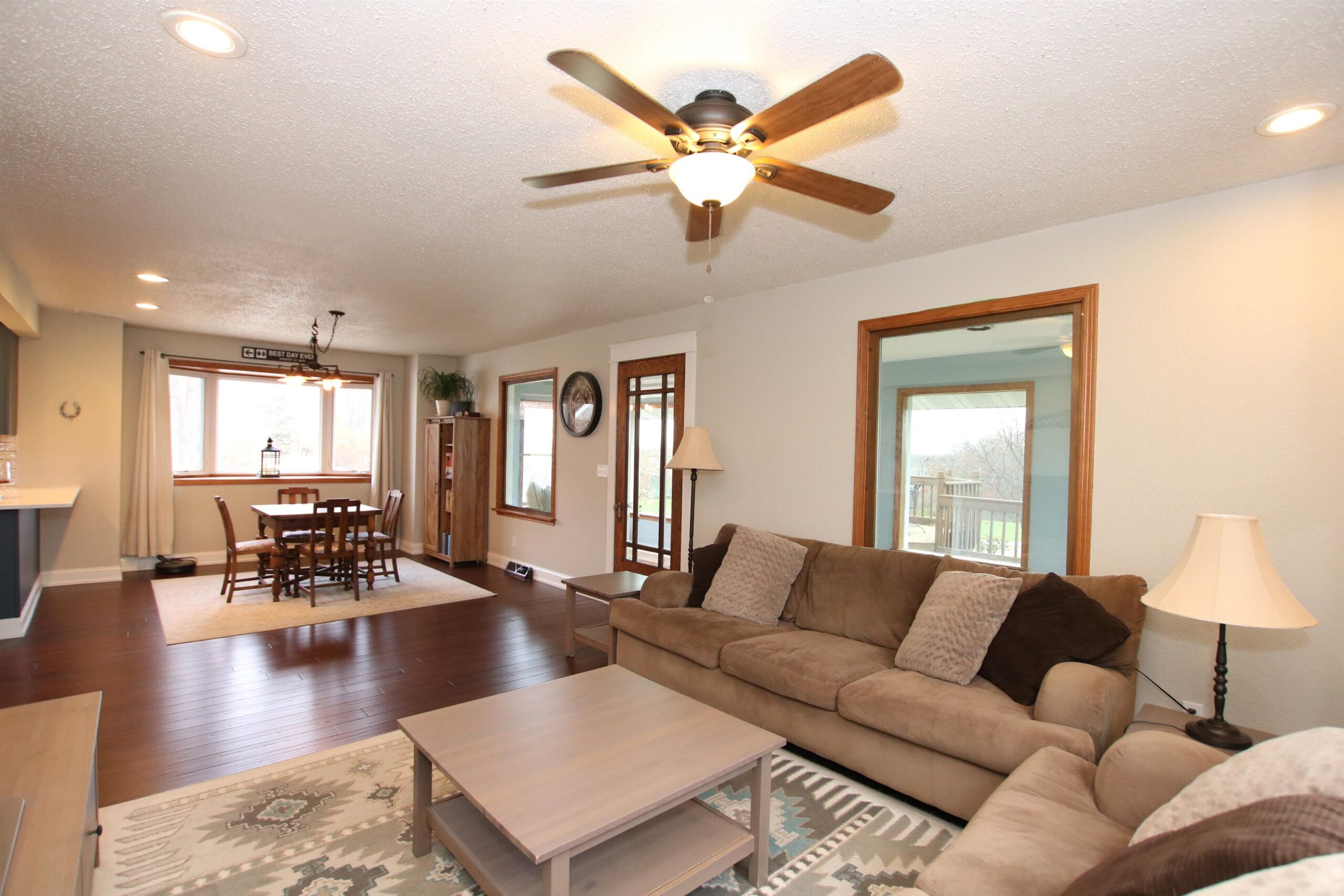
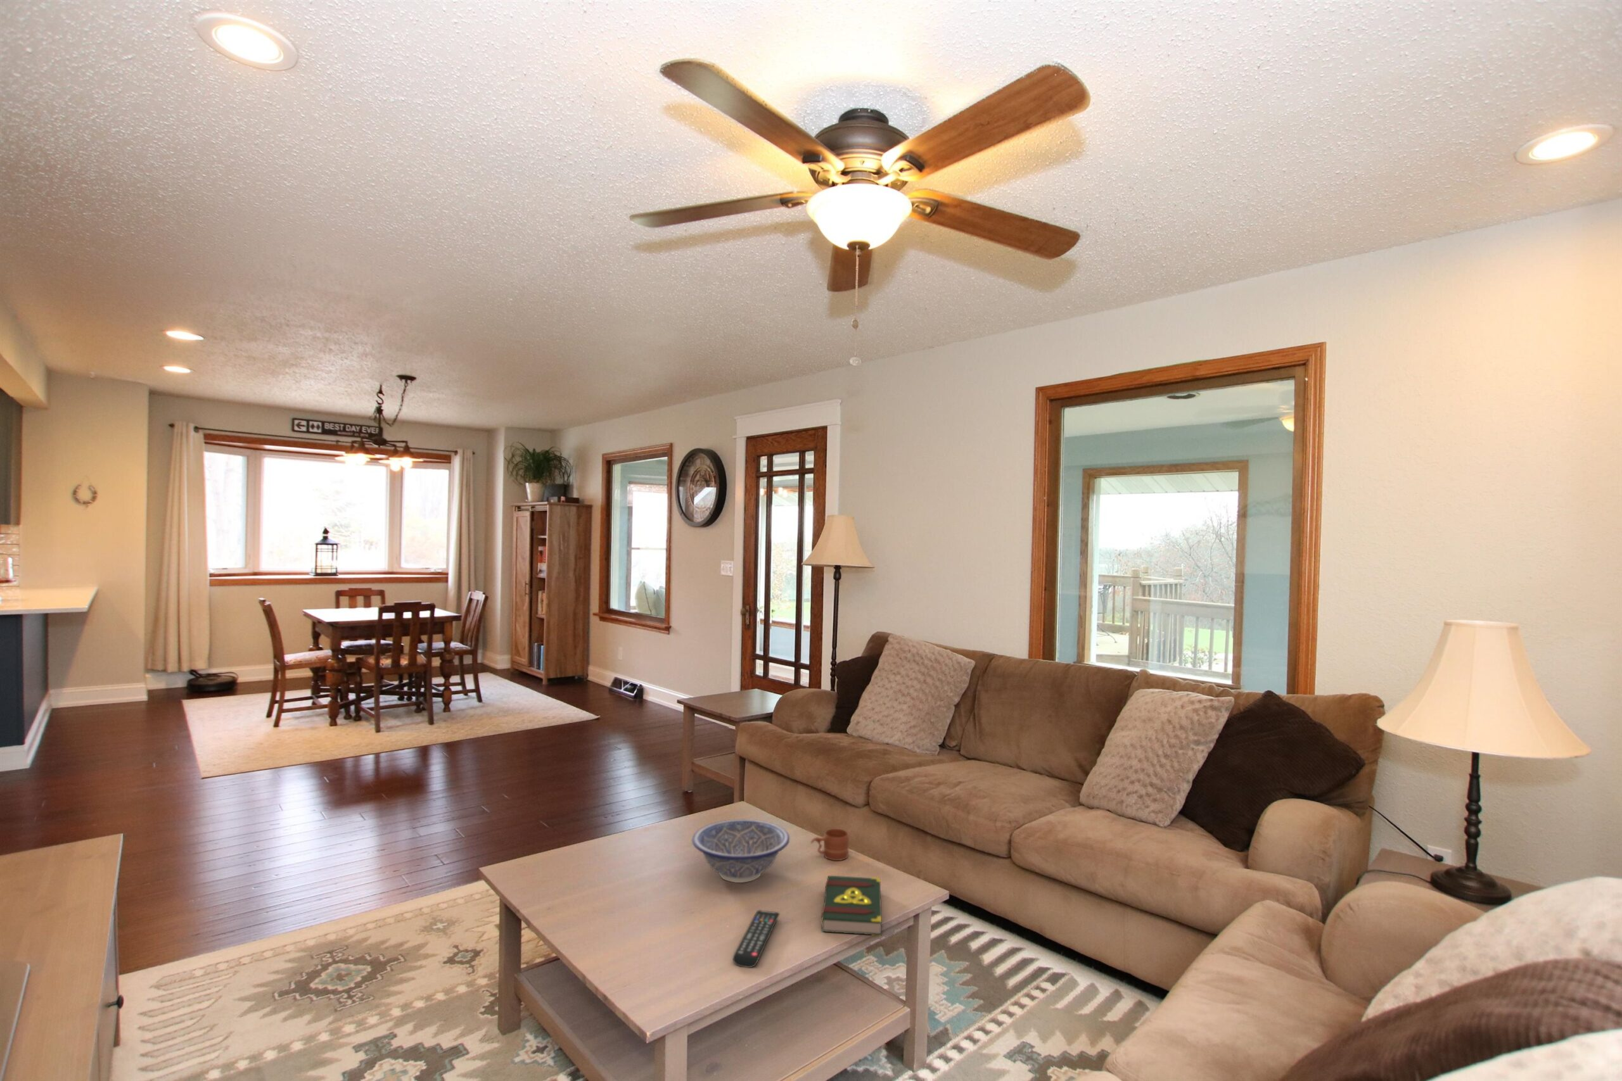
+ remote control (757, 936)
+ decorative bowl (741, 855)
+ book (852, 904)
+ mug (829, 845)
